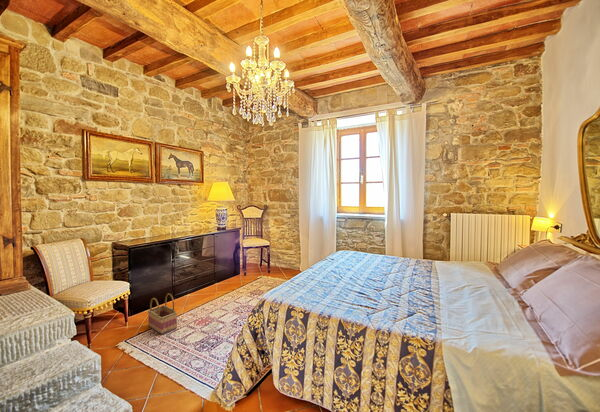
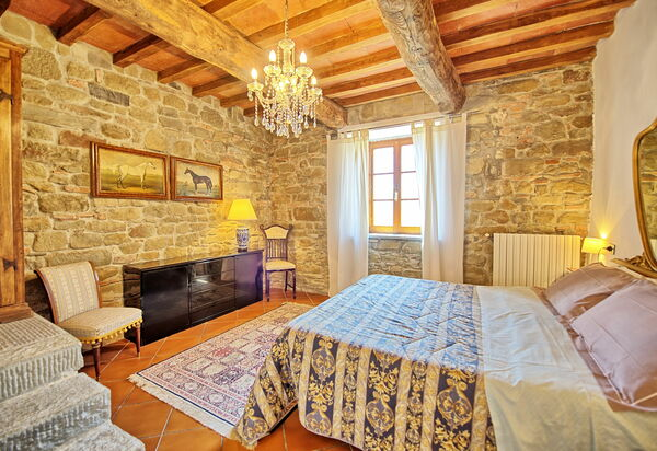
- basket (162, 311)
